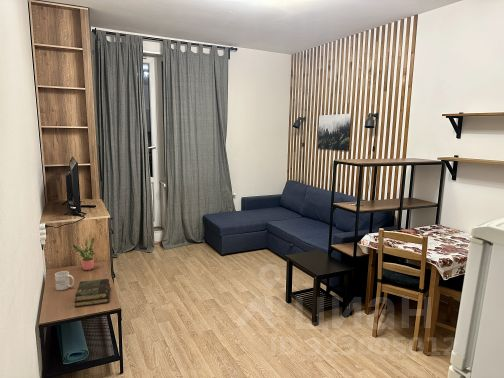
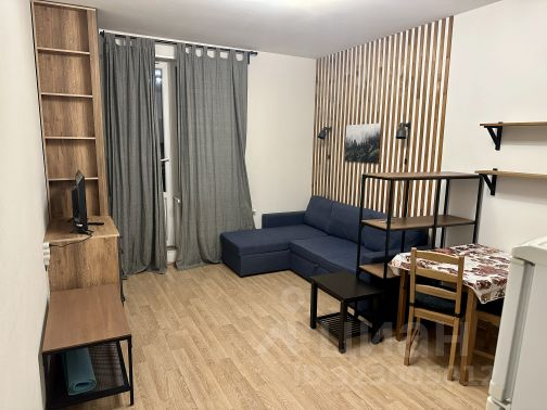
- potted plant (84, 255)
- mug (65, 280)
- book (93, 291)
